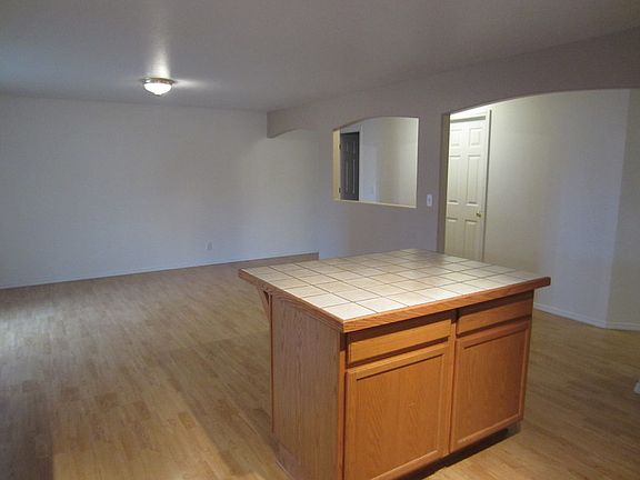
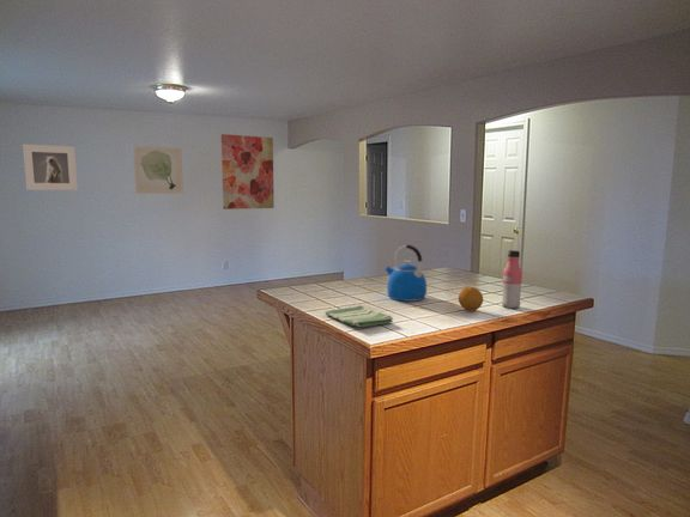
+ wall art (248, 172)
+ dish towel (358, 315)
+ kettle (402, 270)
+ water bottle (512, 278)
+ wall art (158, 170)
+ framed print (50, 168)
+ fruit (470, 298)
